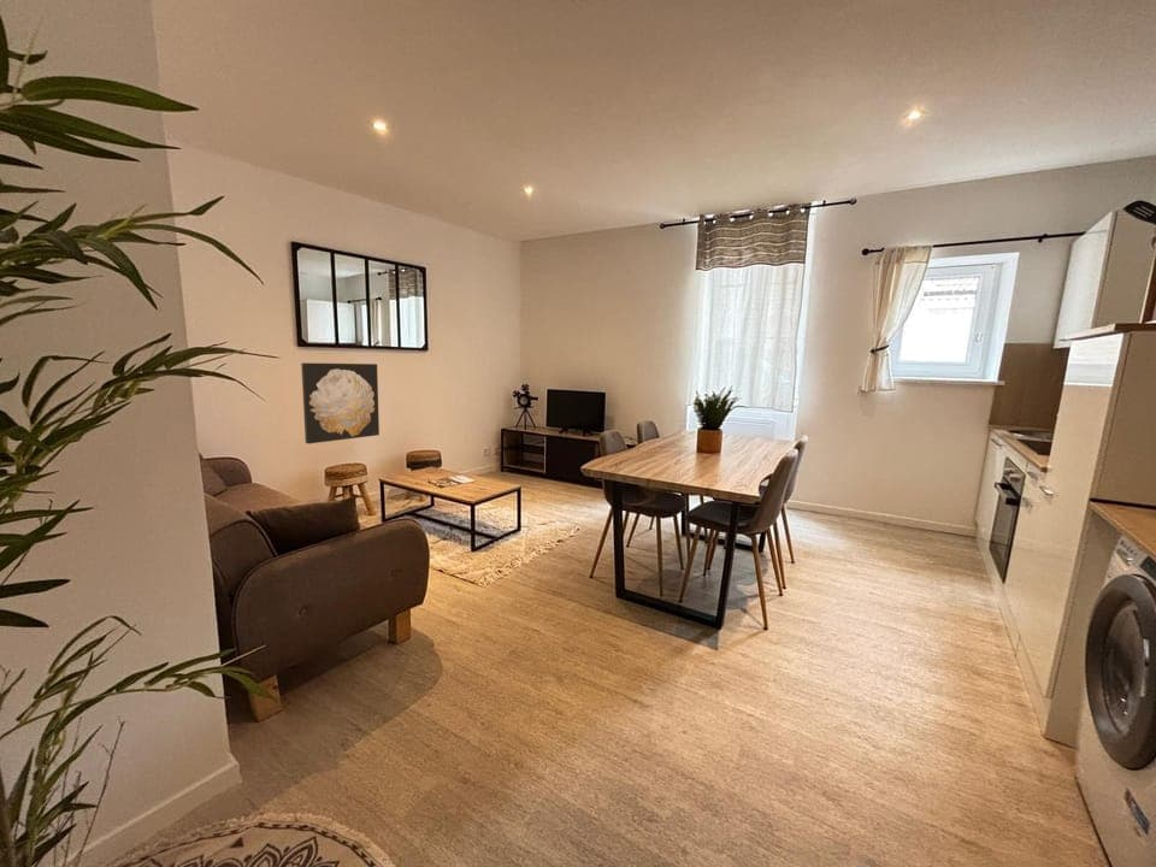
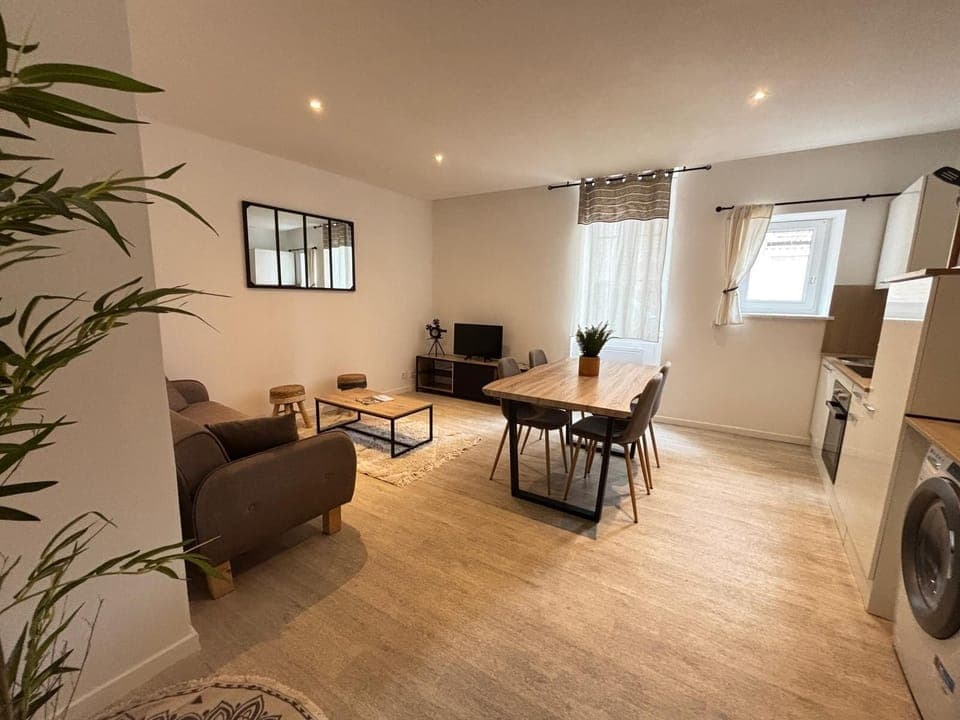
- wall art (342, 401)
